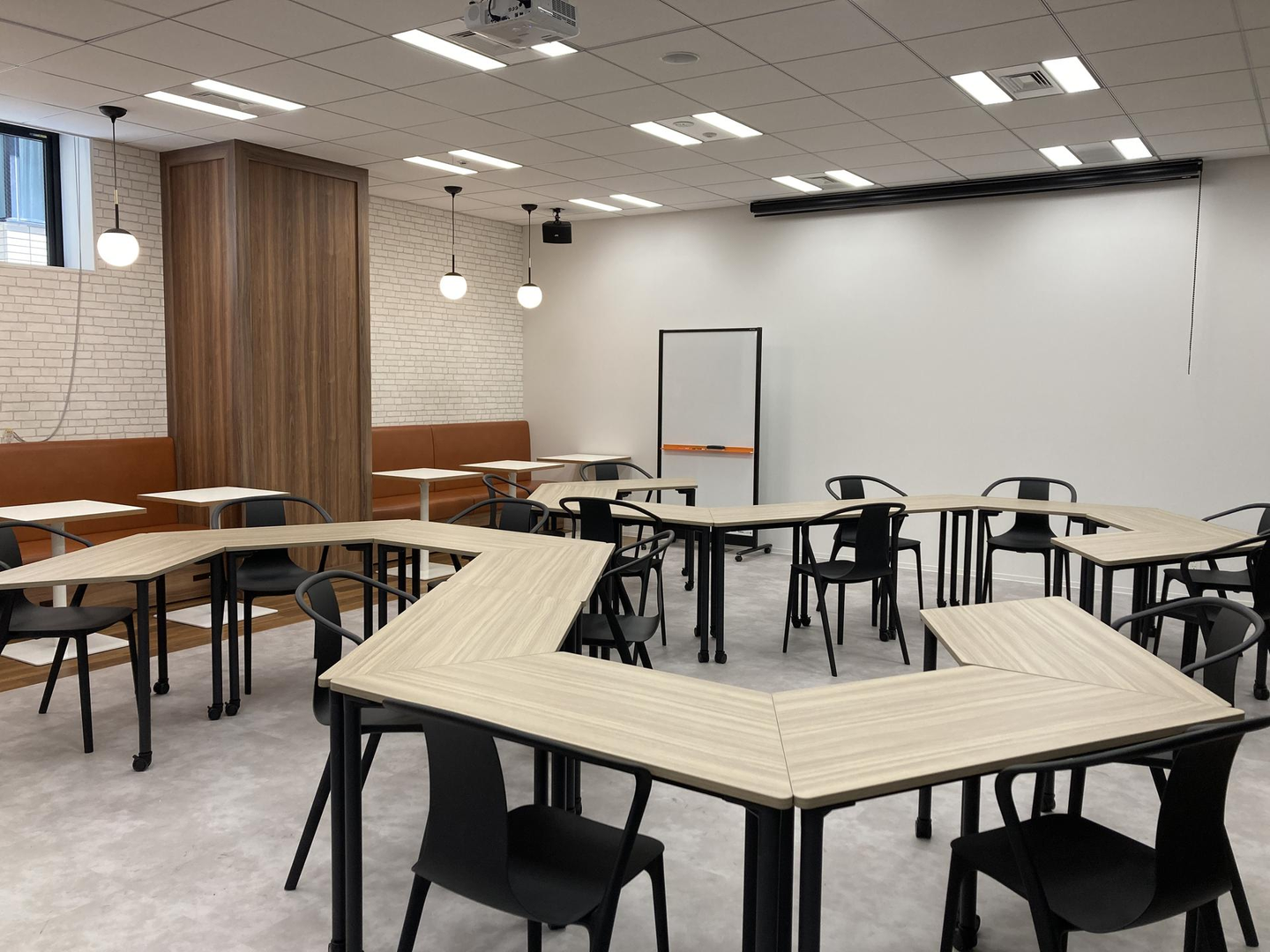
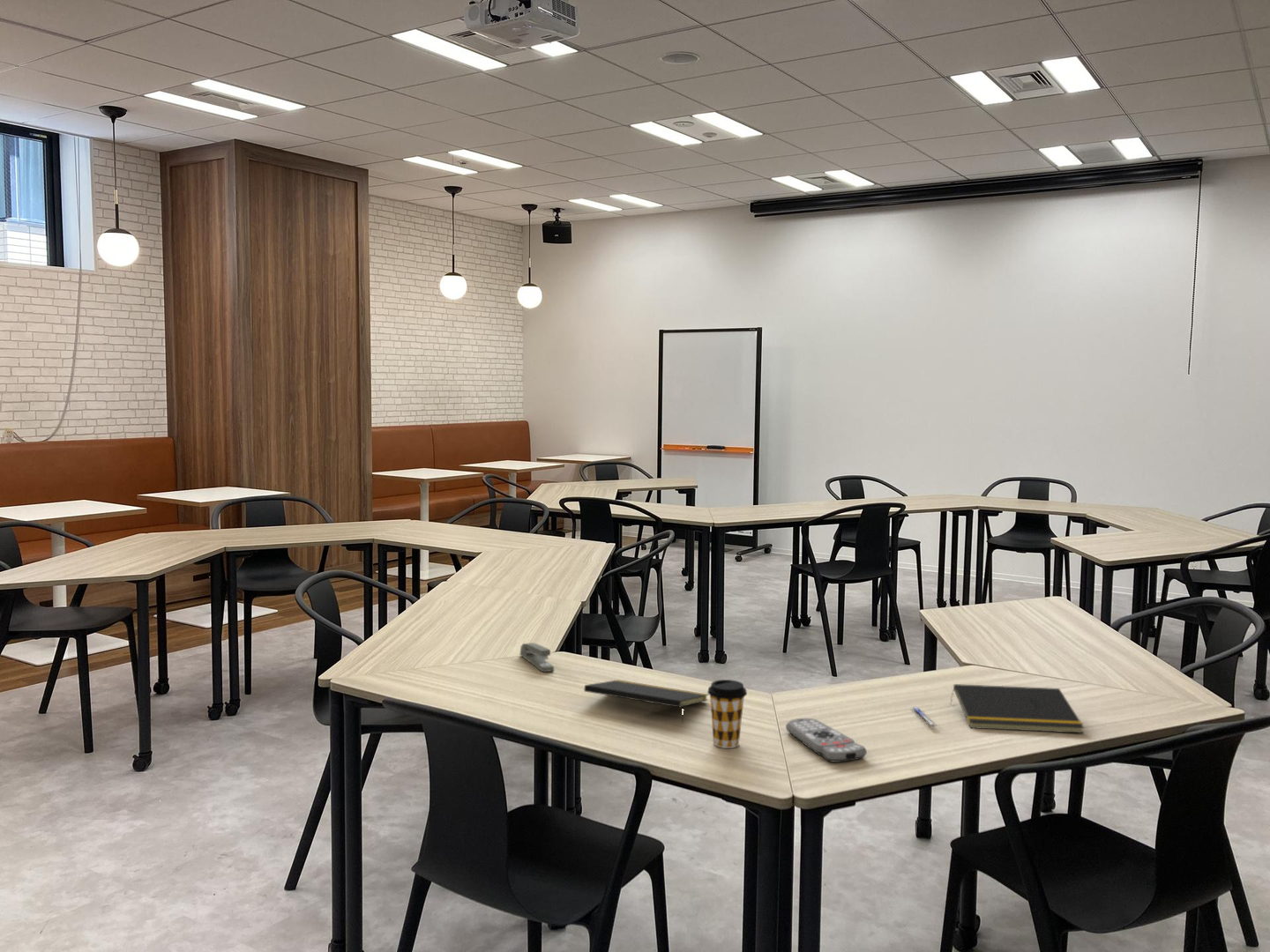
+ stapler (536, 653)
+ coffee cup (727, 714)
+ remote control (822, 739)
+ pen (923, 716)
+ notepad (646, 693)
+ notepad (1016, 707)
